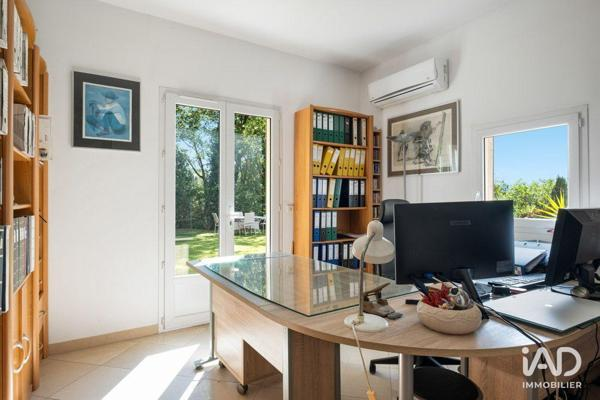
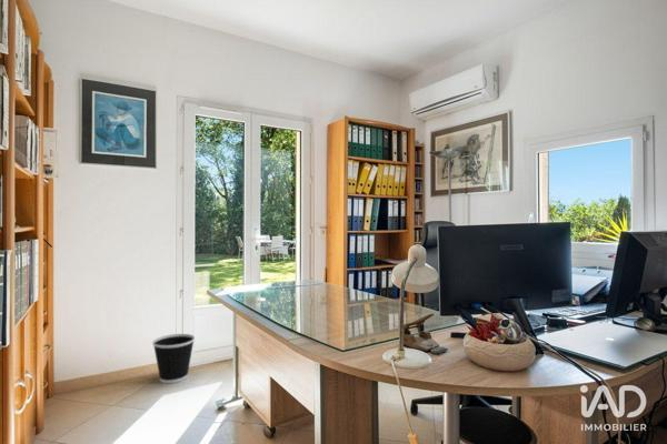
+ wastebasket (173, 359)
